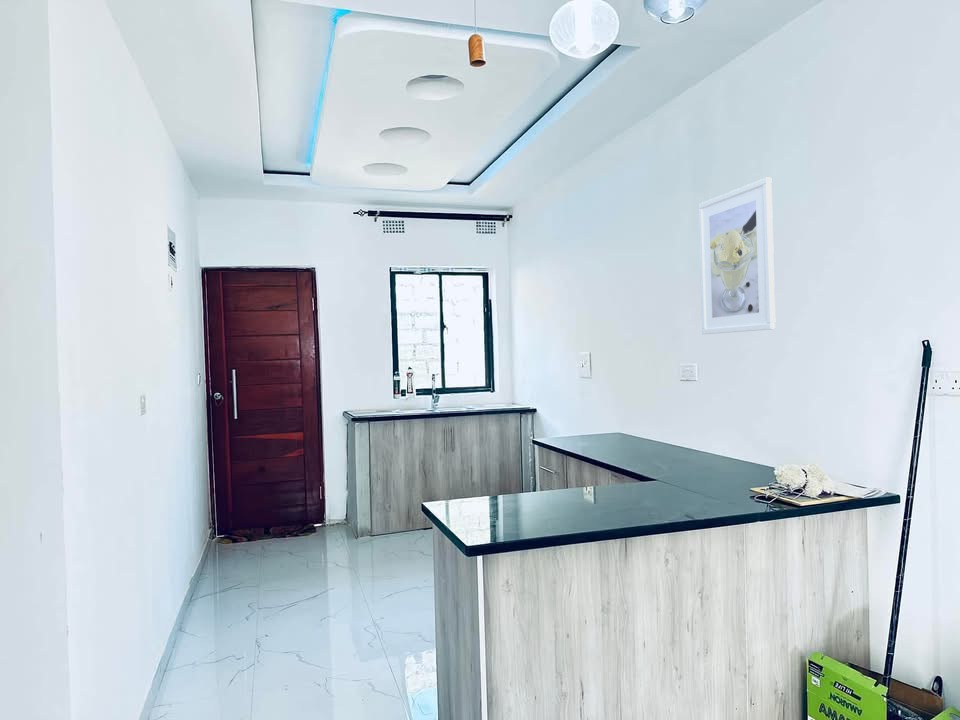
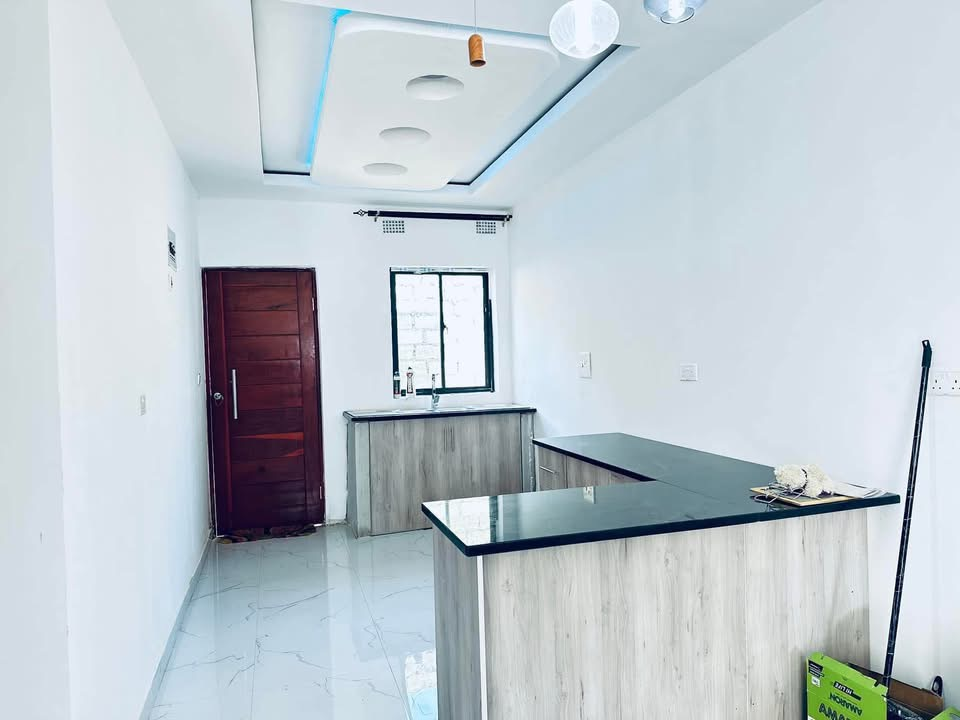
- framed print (733, 261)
